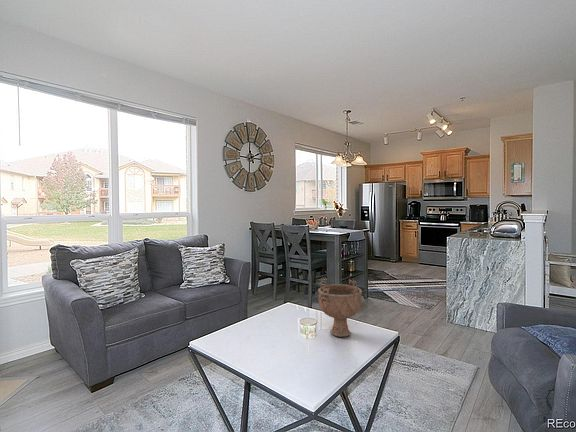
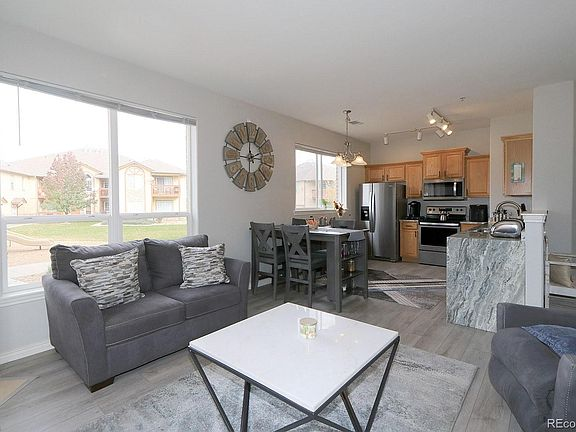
- decorative bowl (339, 307)
